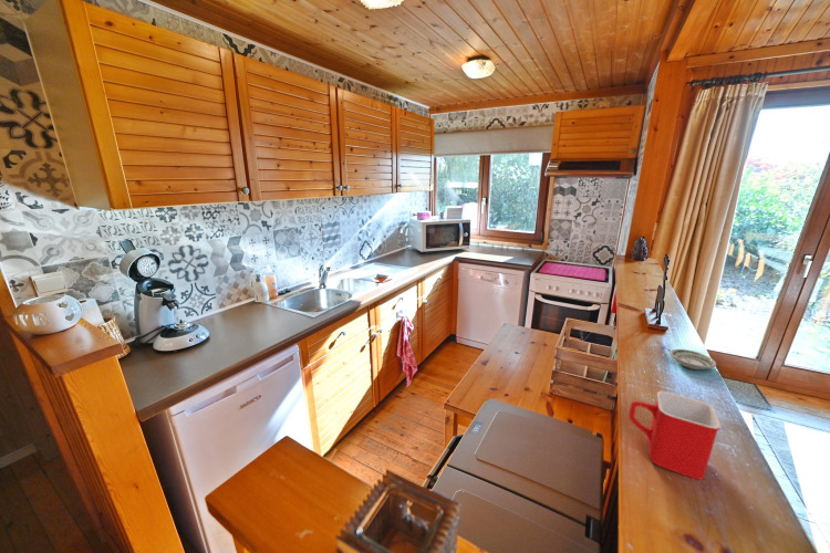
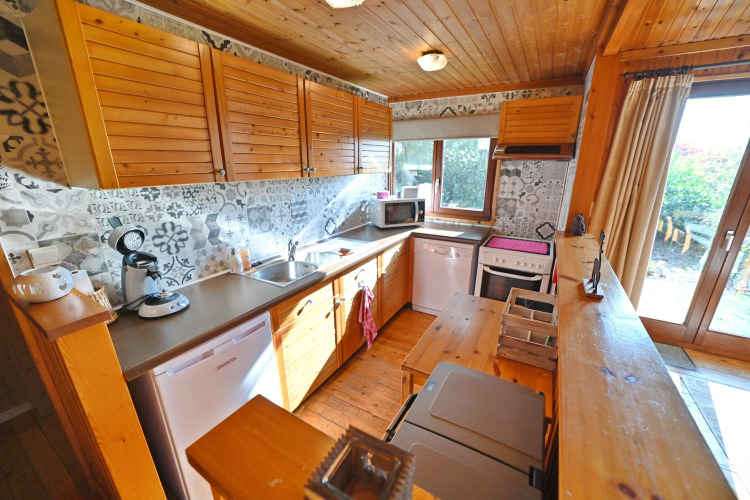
- saucer (692, 361)
- mug (666, 429)
